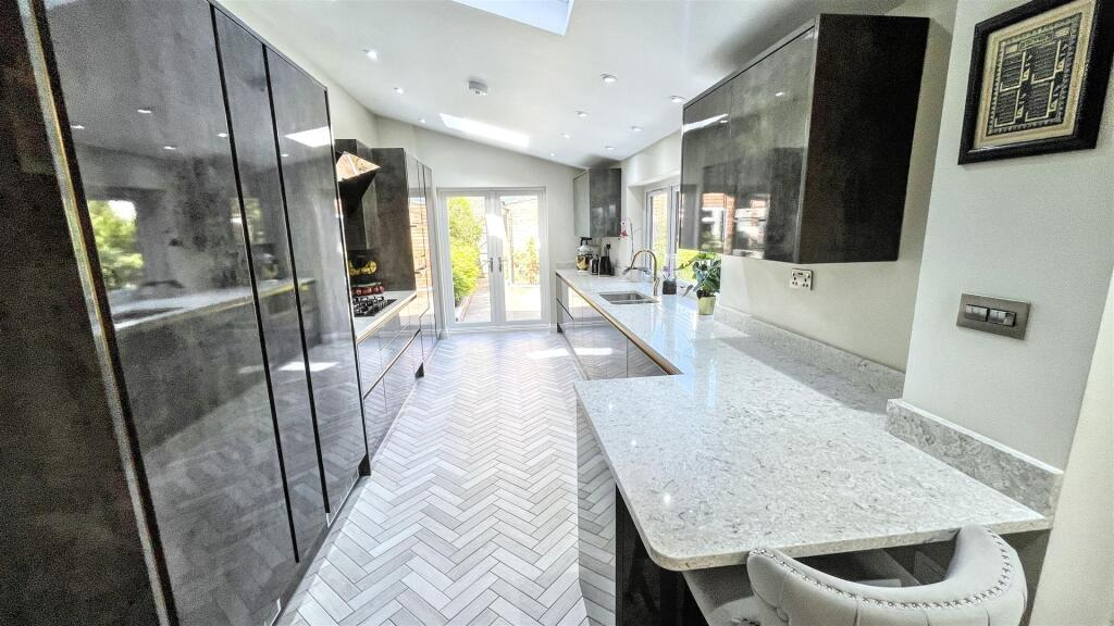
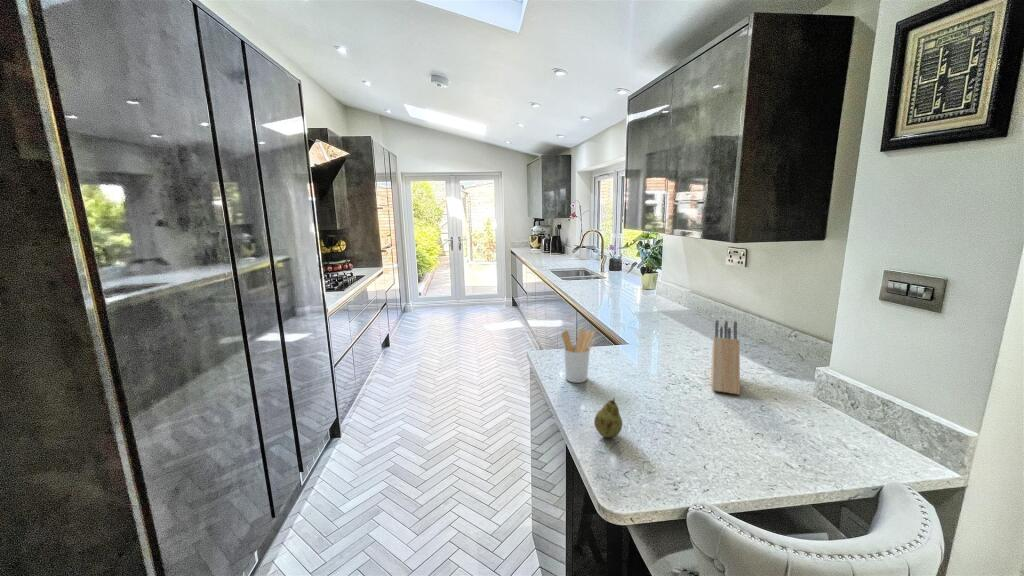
+ fruit (608, 415)
+ knife block (725, 353)
+ utensil holder (579, 354)
